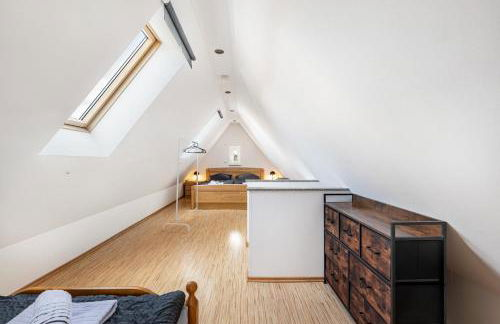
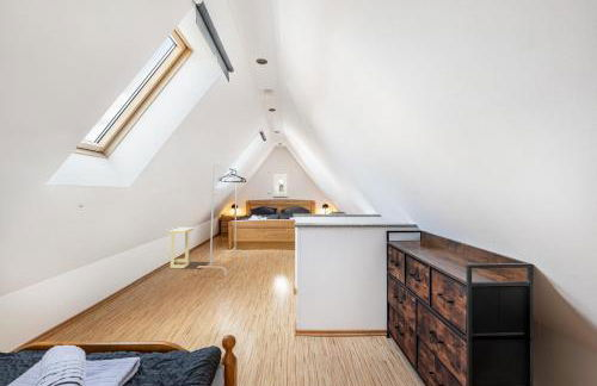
+ side table (185, 247)
